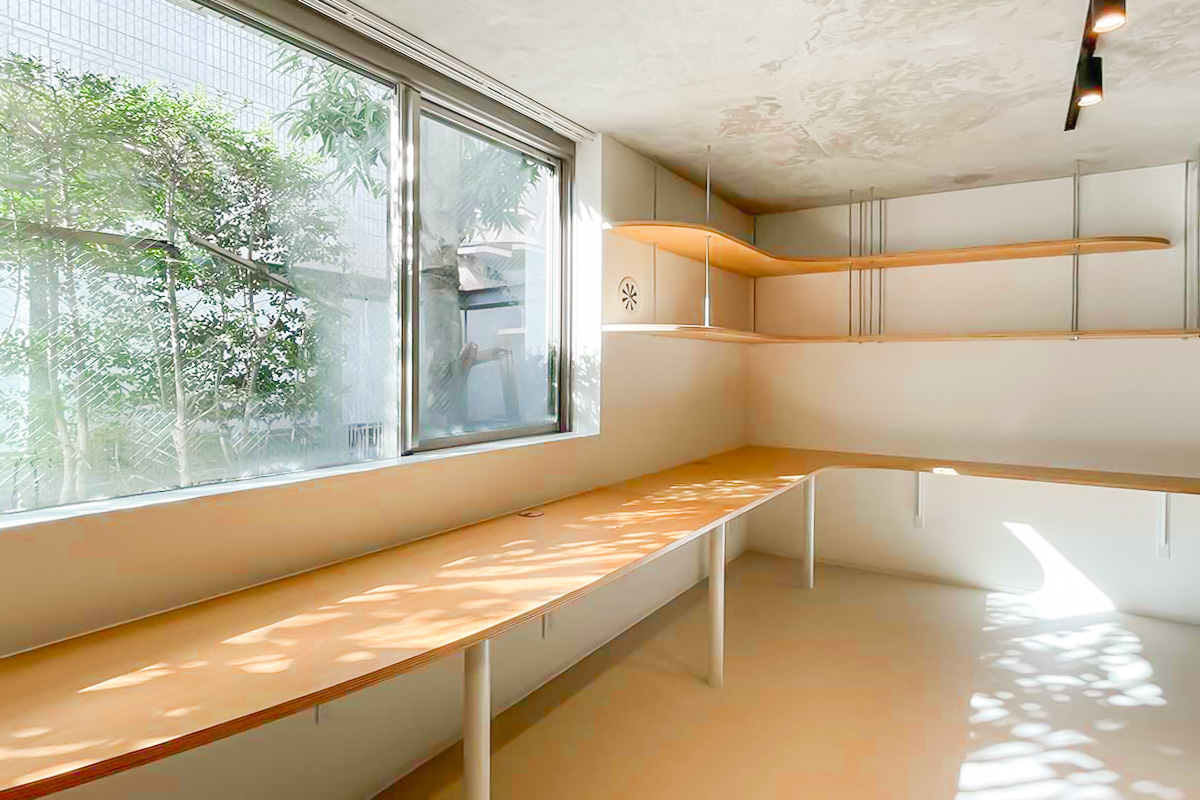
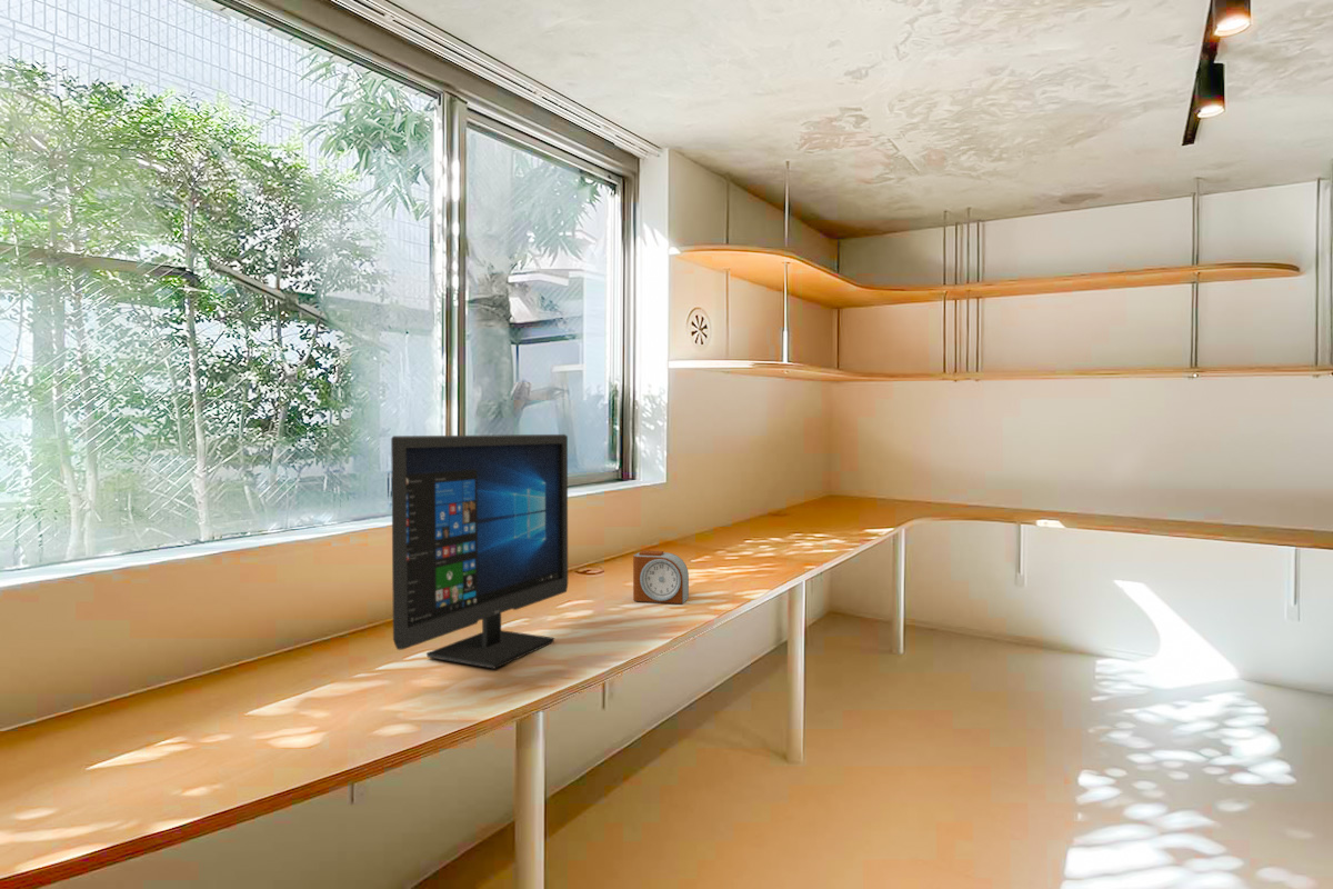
+ computer monitor (492, 542)
+ alarm clock (660, 576)
